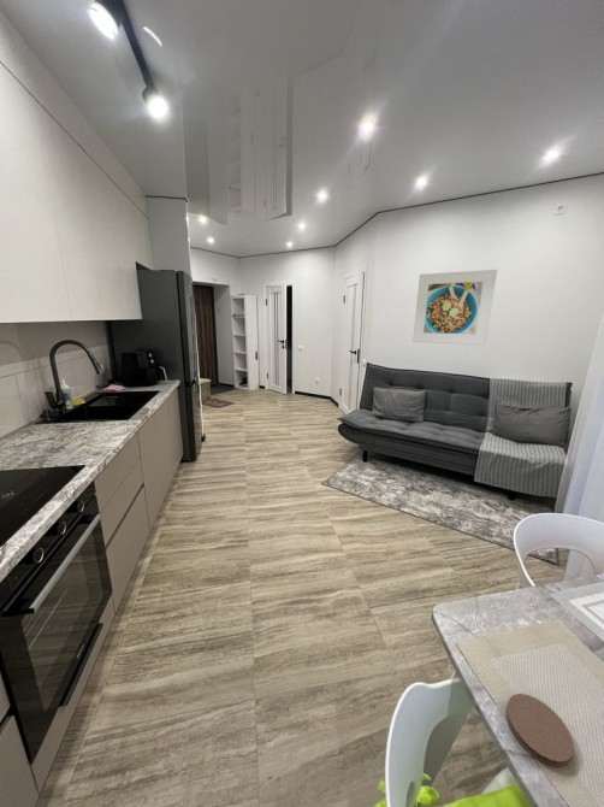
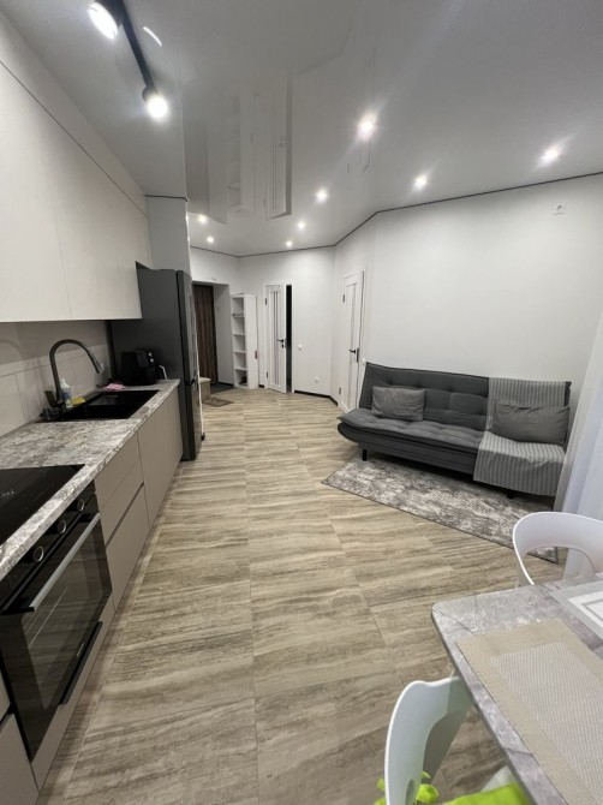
- coaster (538, 726)
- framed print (451, 308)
